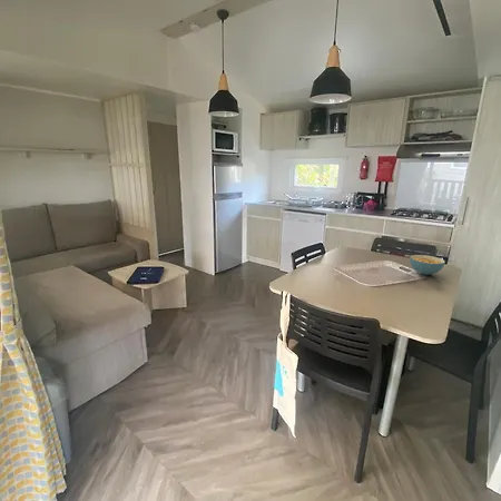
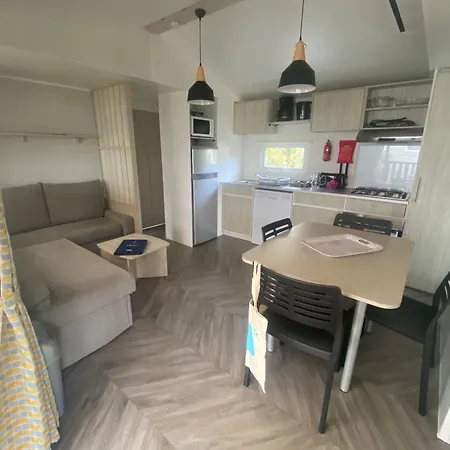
- cereal bowl (425, 266)
